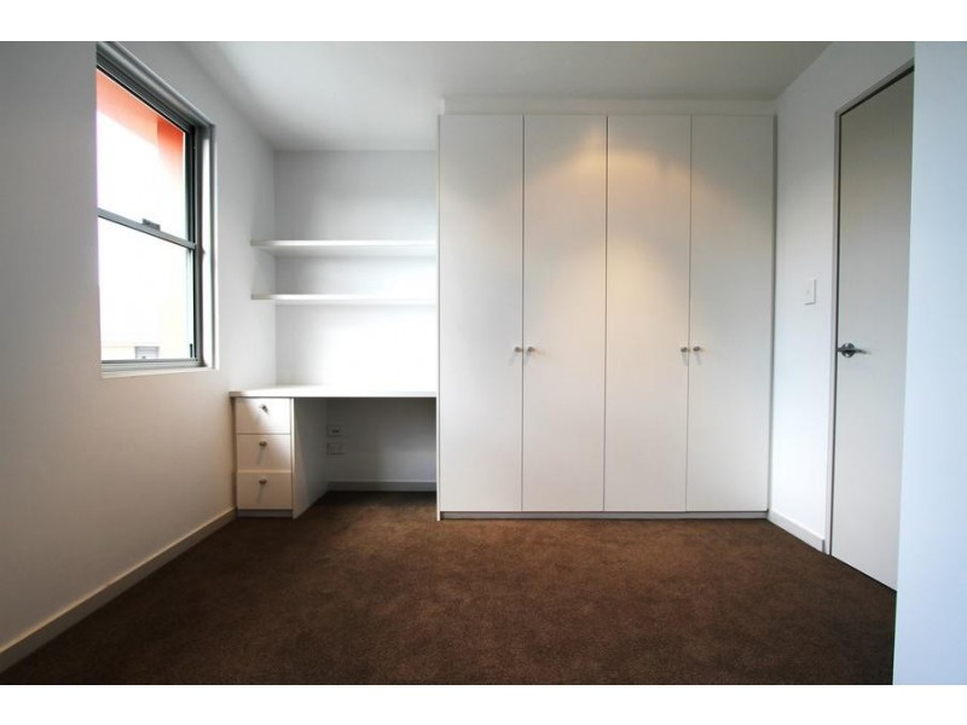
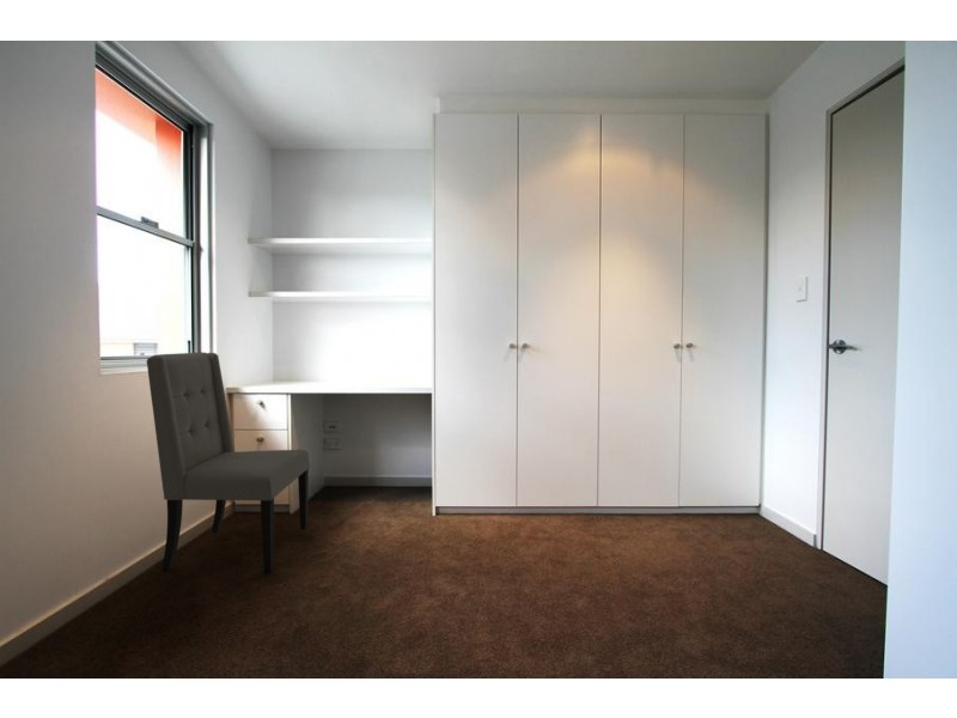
+ chair (237, 452)
